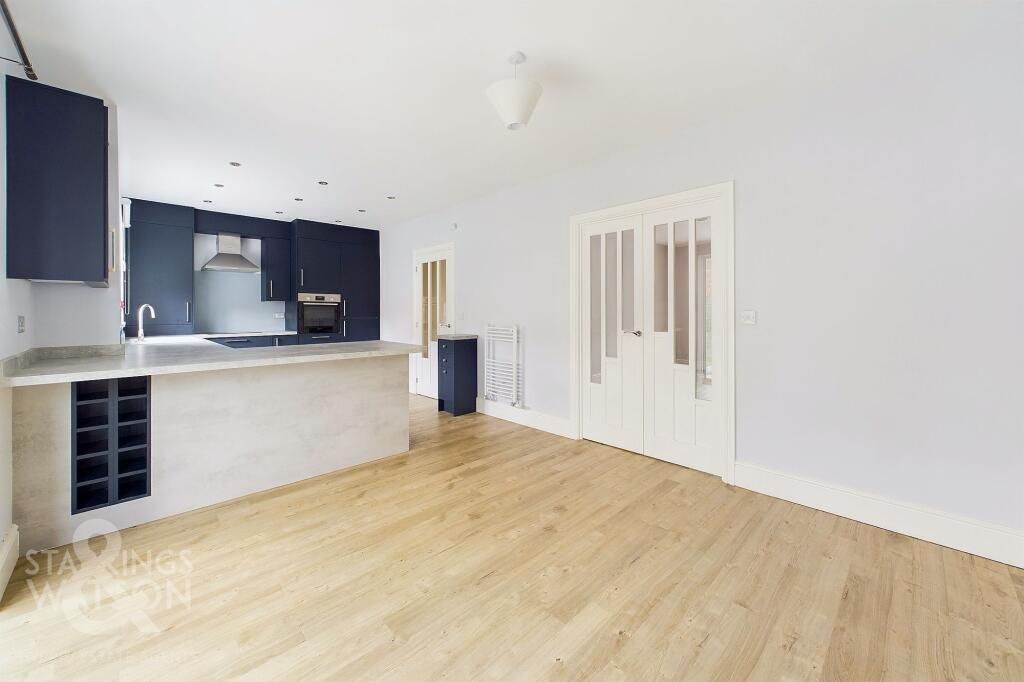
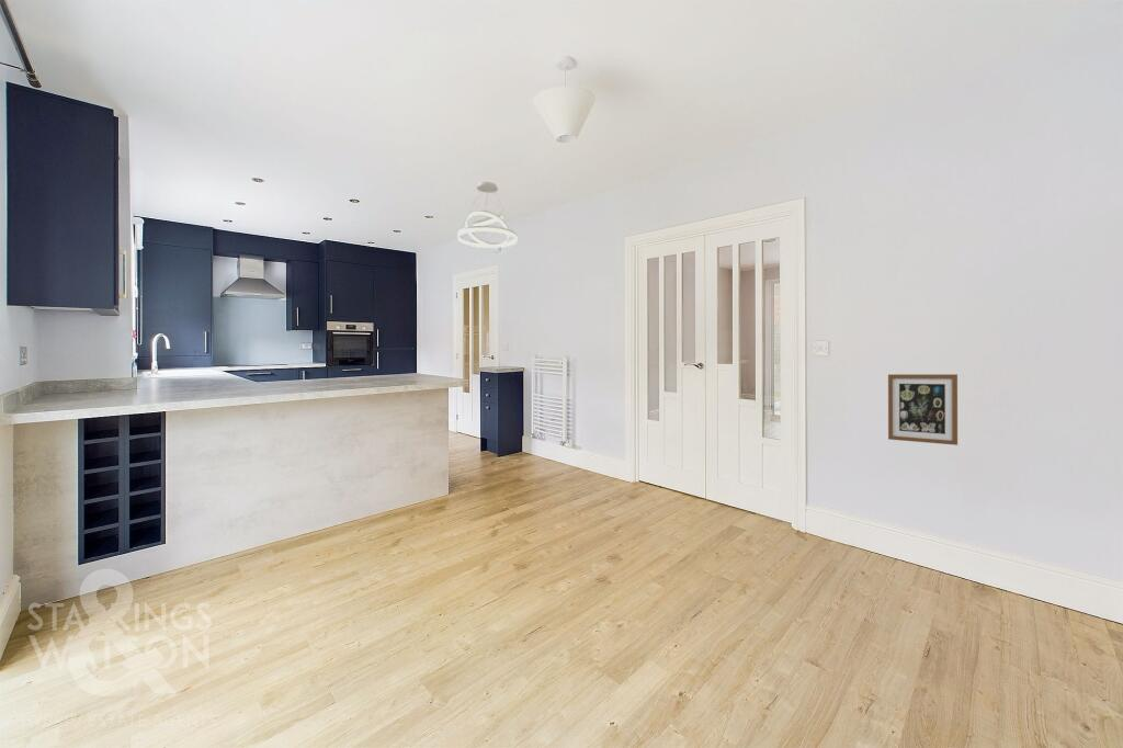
+ wall art (921, 408)
+ pendant light (487, 214)
